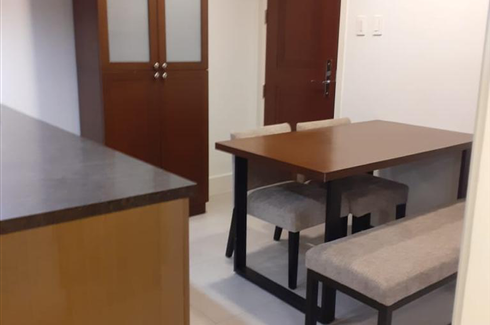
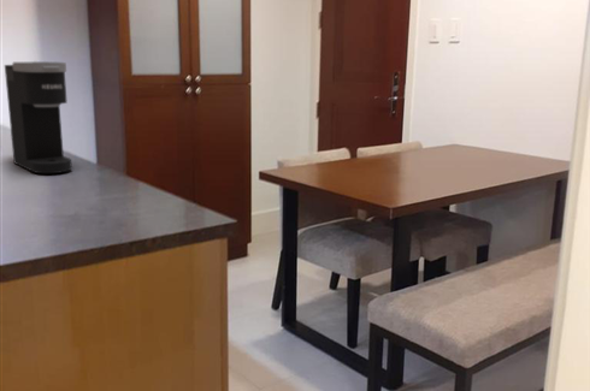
+ coffee maker (37, 114)
